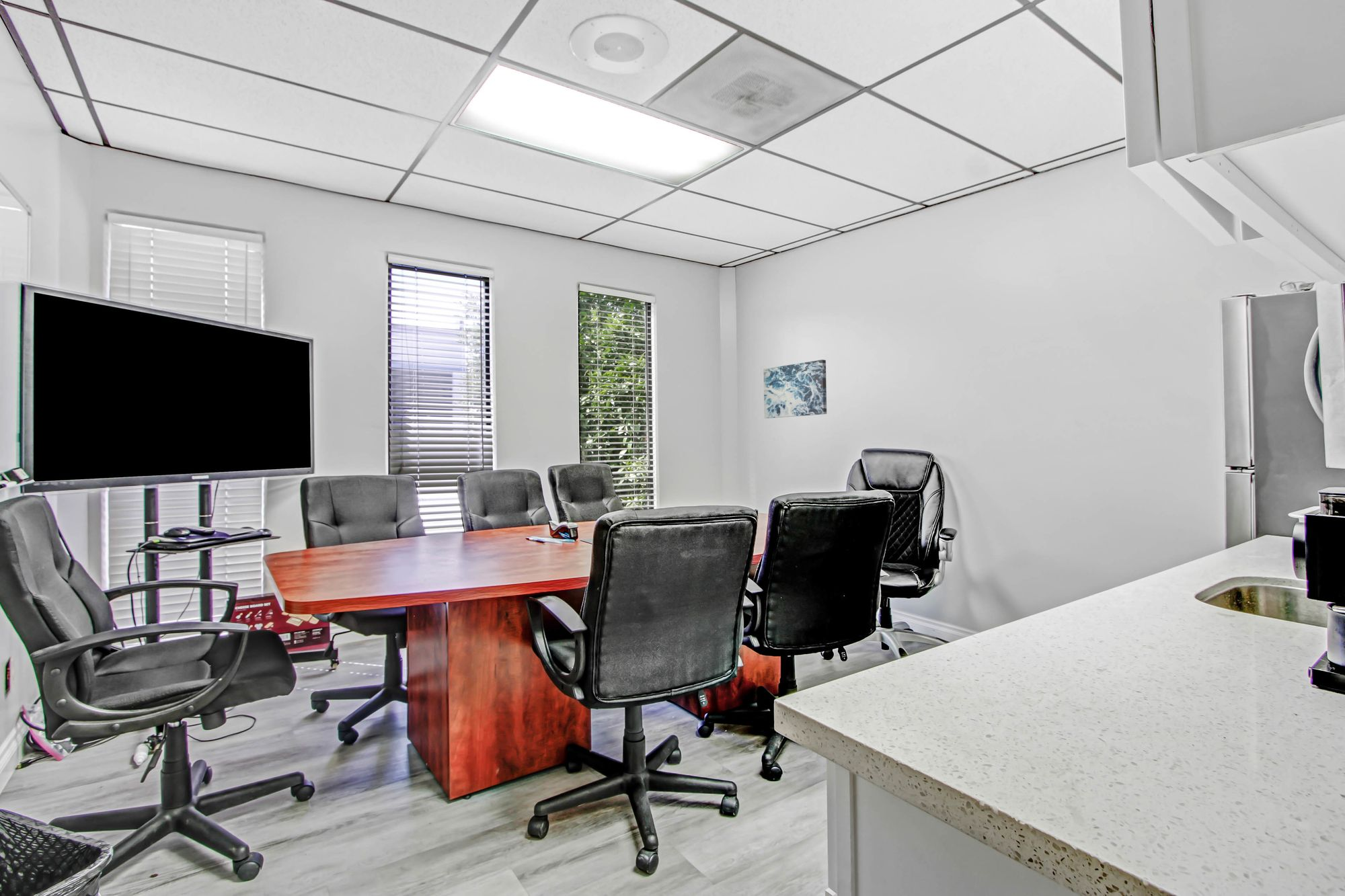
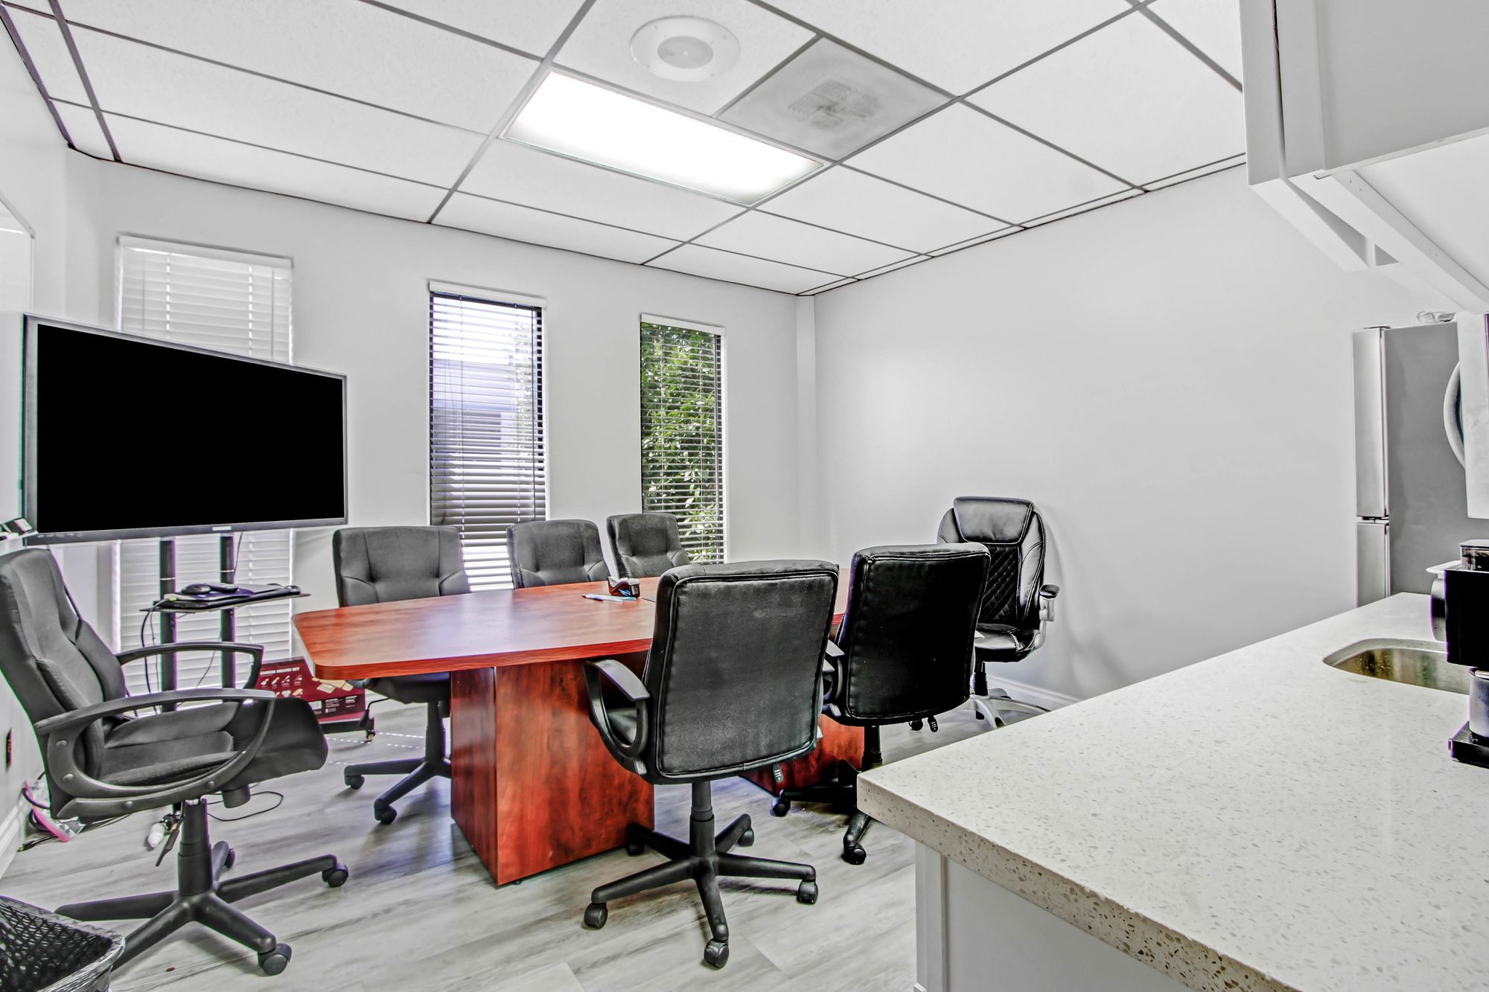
- wall art (794, 390)
